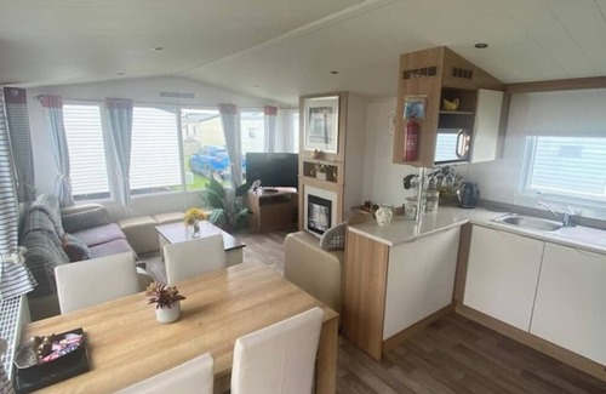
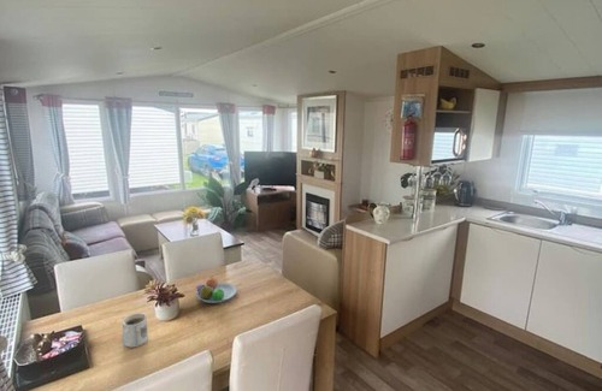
+ fruit bowl (216, 289)
+ mug (132, 331)
